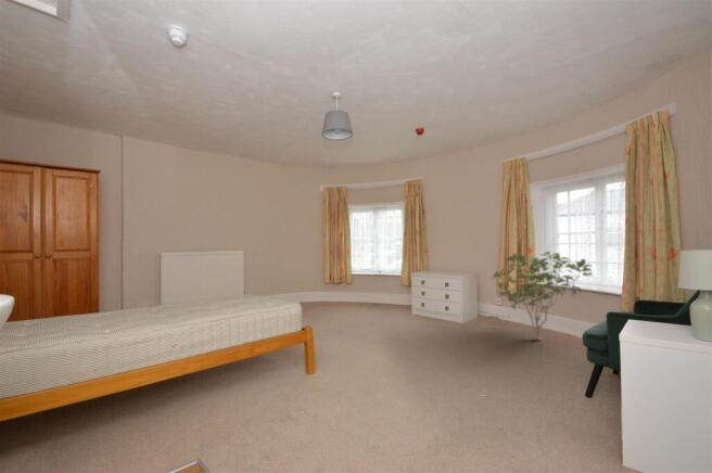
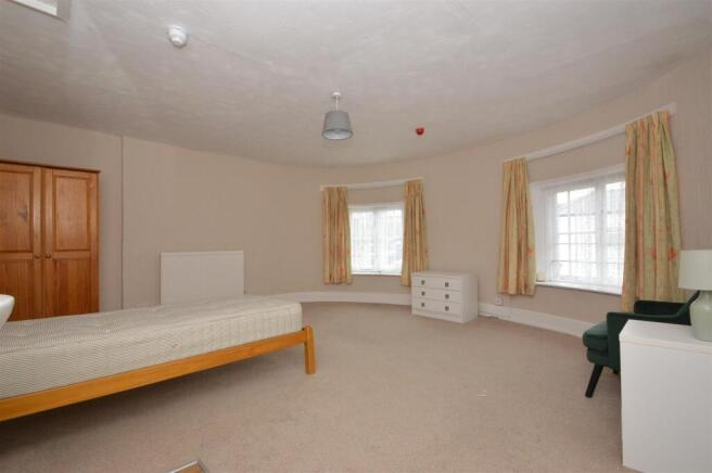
- shrub (539, 295)
